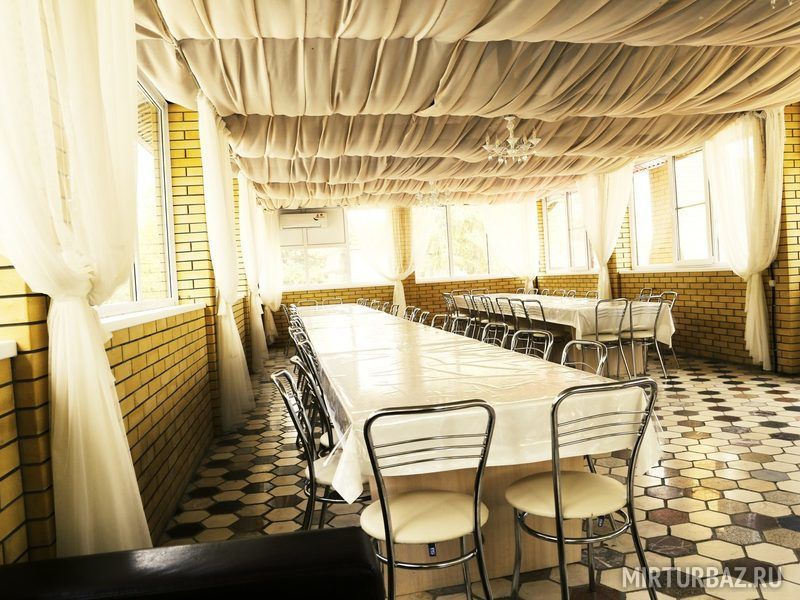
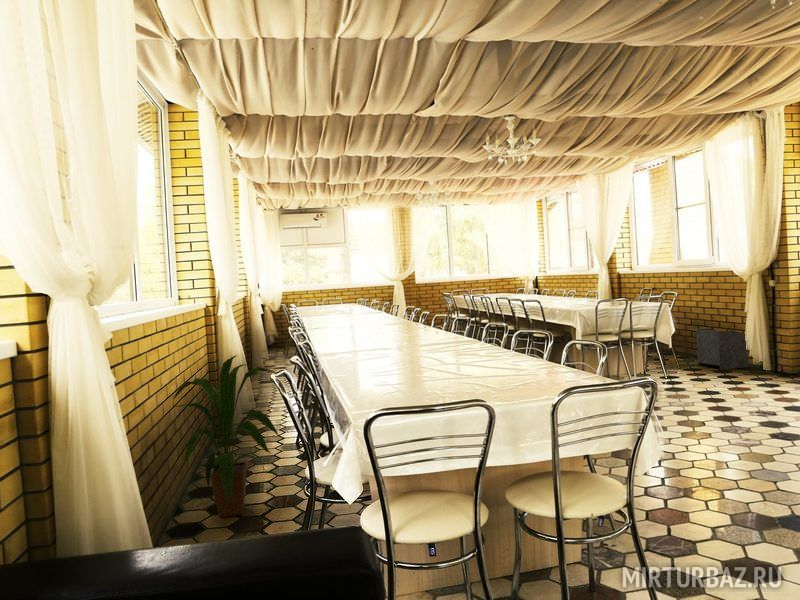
+ waste basket (722, 347)
+ house plant (230, 429)
